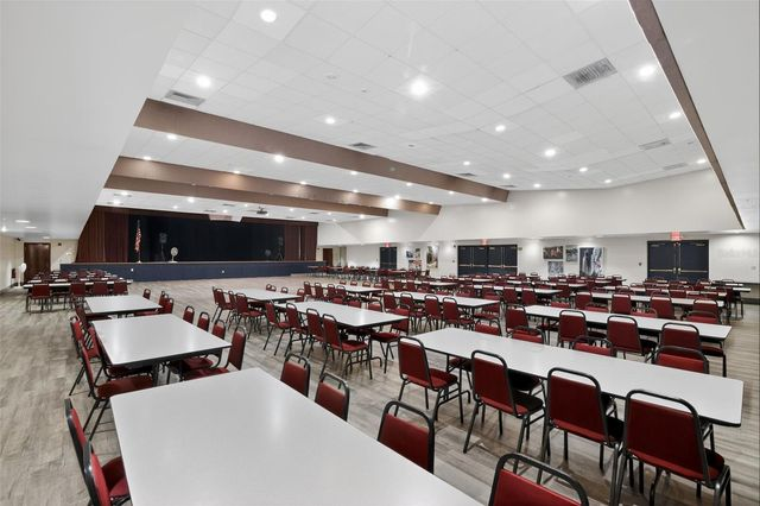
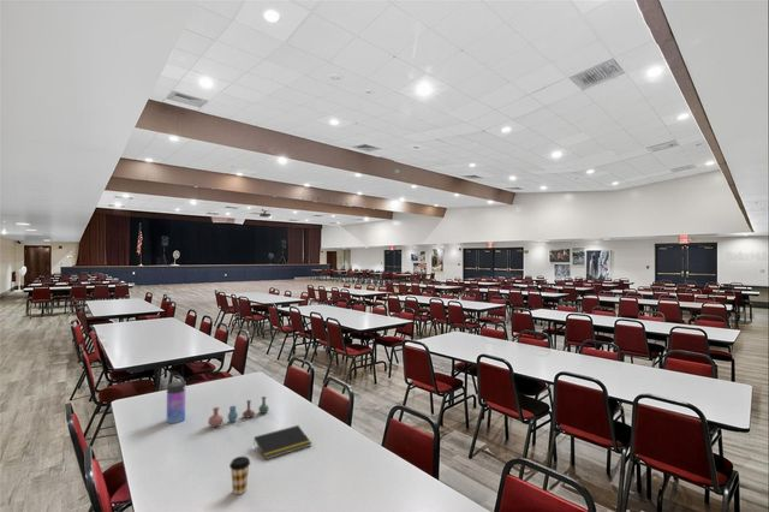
+ notepad (282, 441)
+ vase (236, 411)
+ water bottle (175, 397)
+ coffee cup (239, 475)
